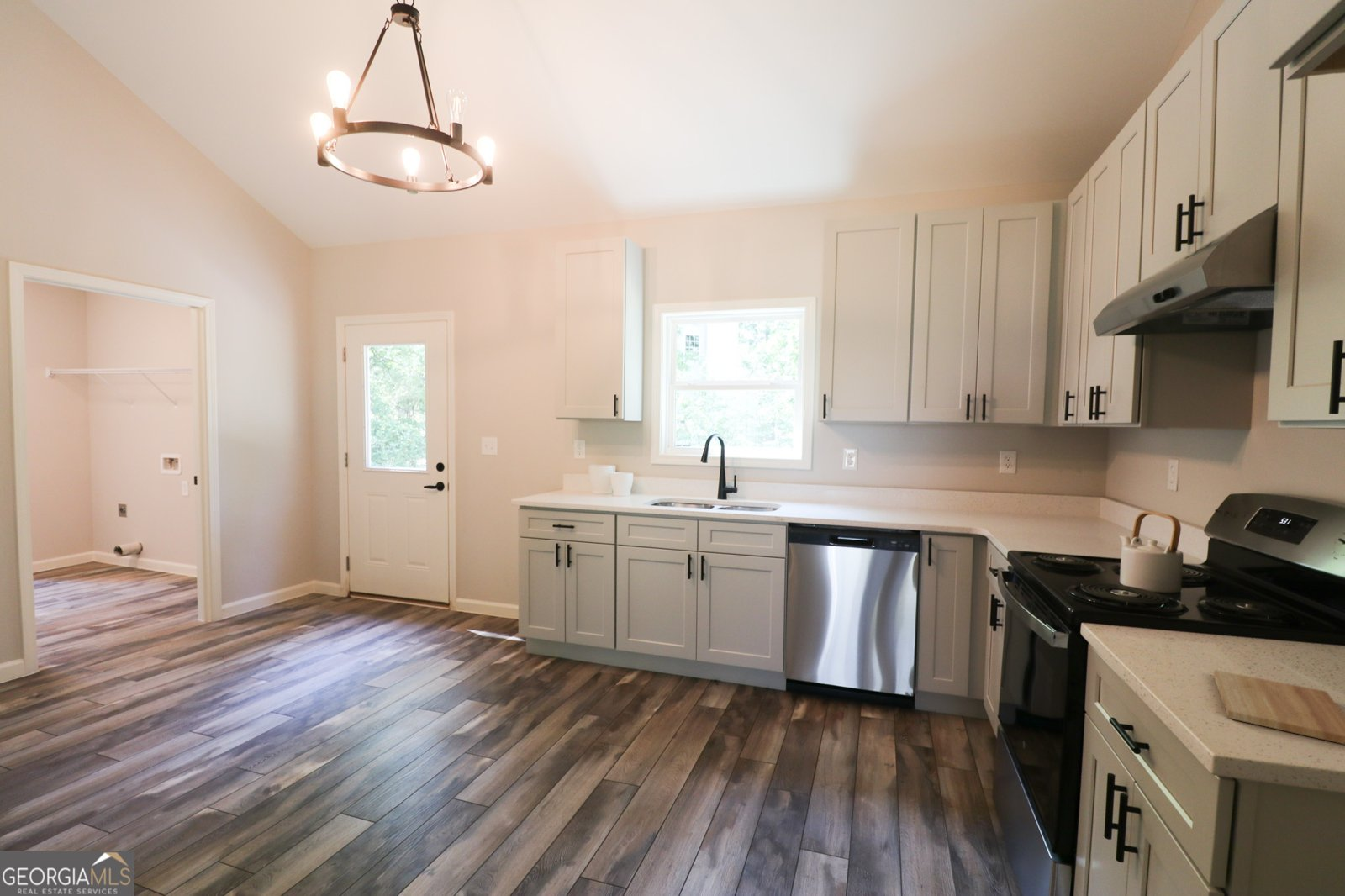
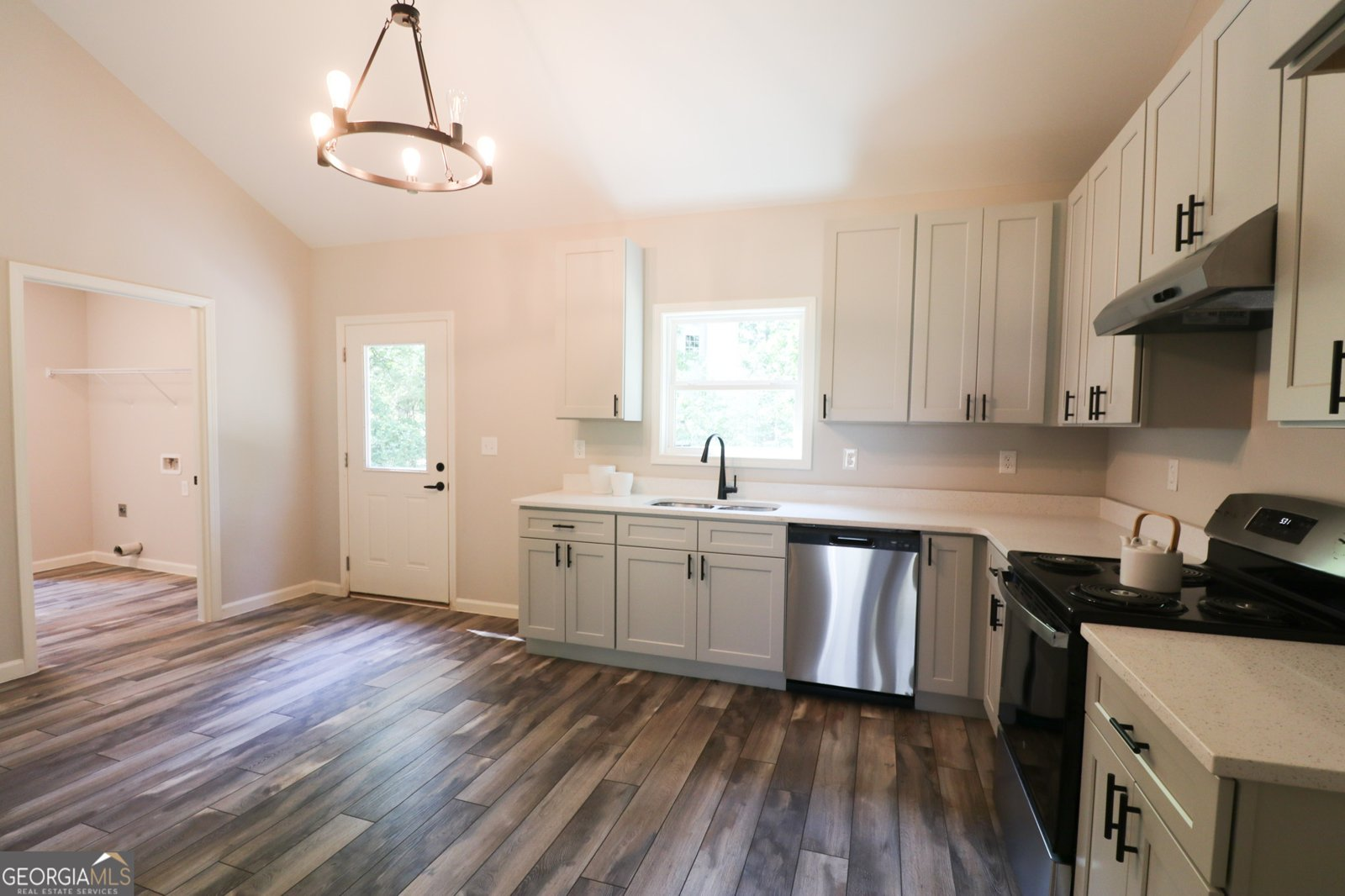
- cutting board (1279, 704)
